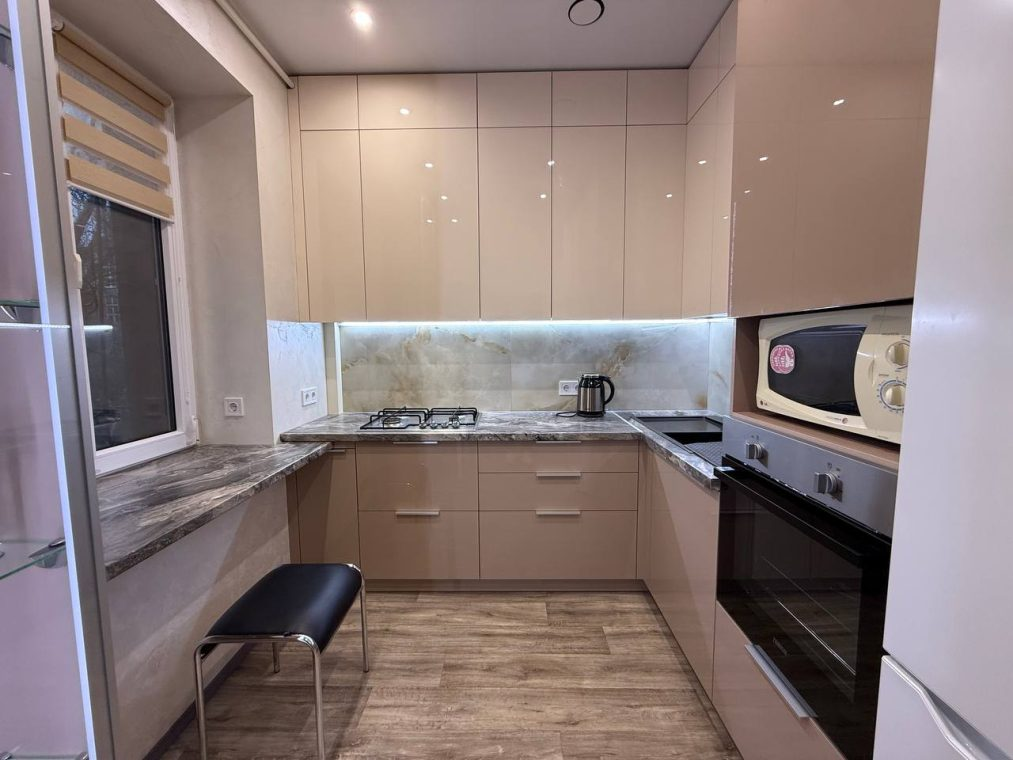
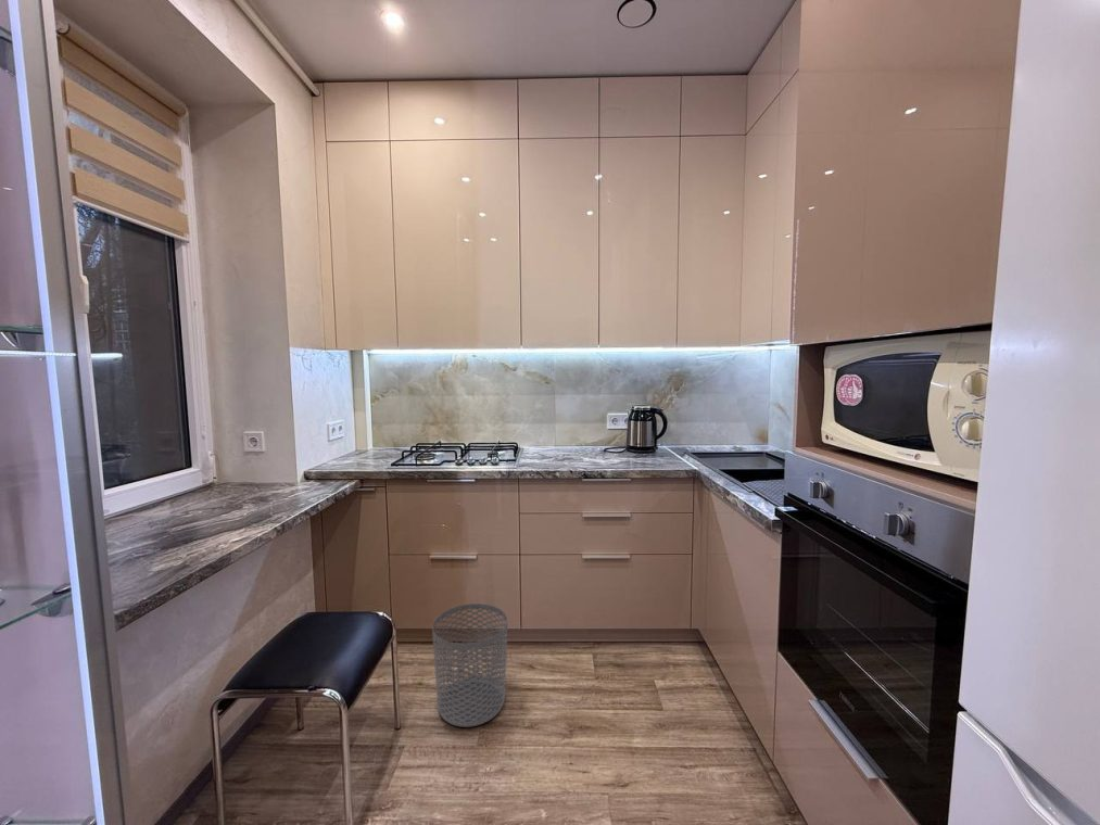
+ waste bin (470, 662)
